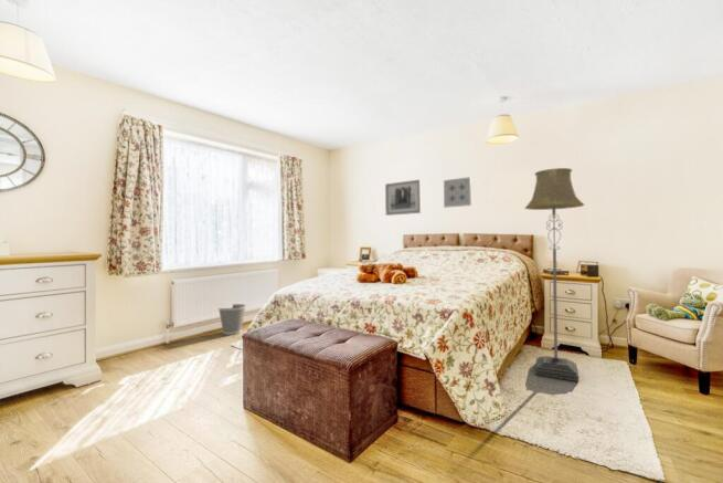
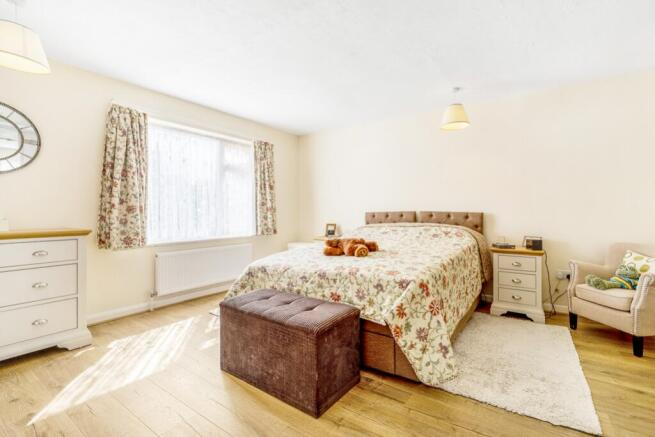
- floor lamp (554, 271)
- wall art (457, 192)
- wall art (402, 198)
- wastebasket (232, 318)
